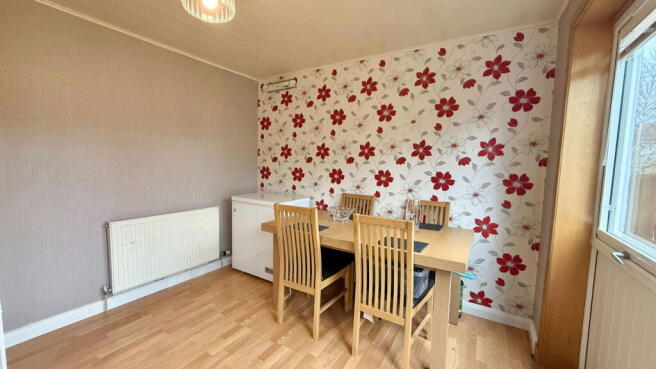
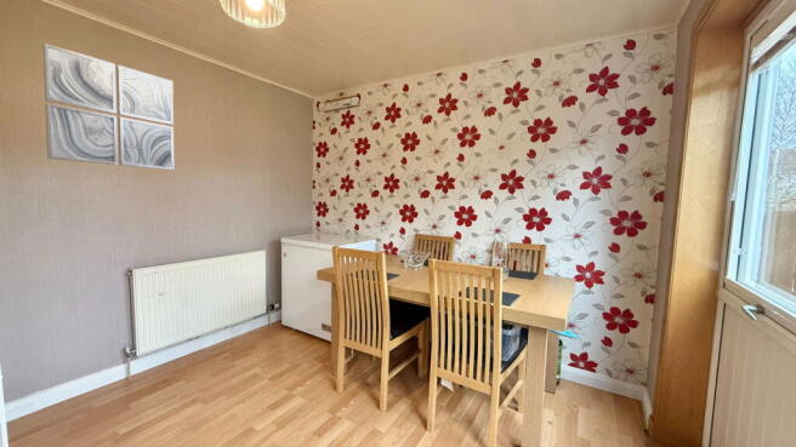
+ wall art (118, 114)
